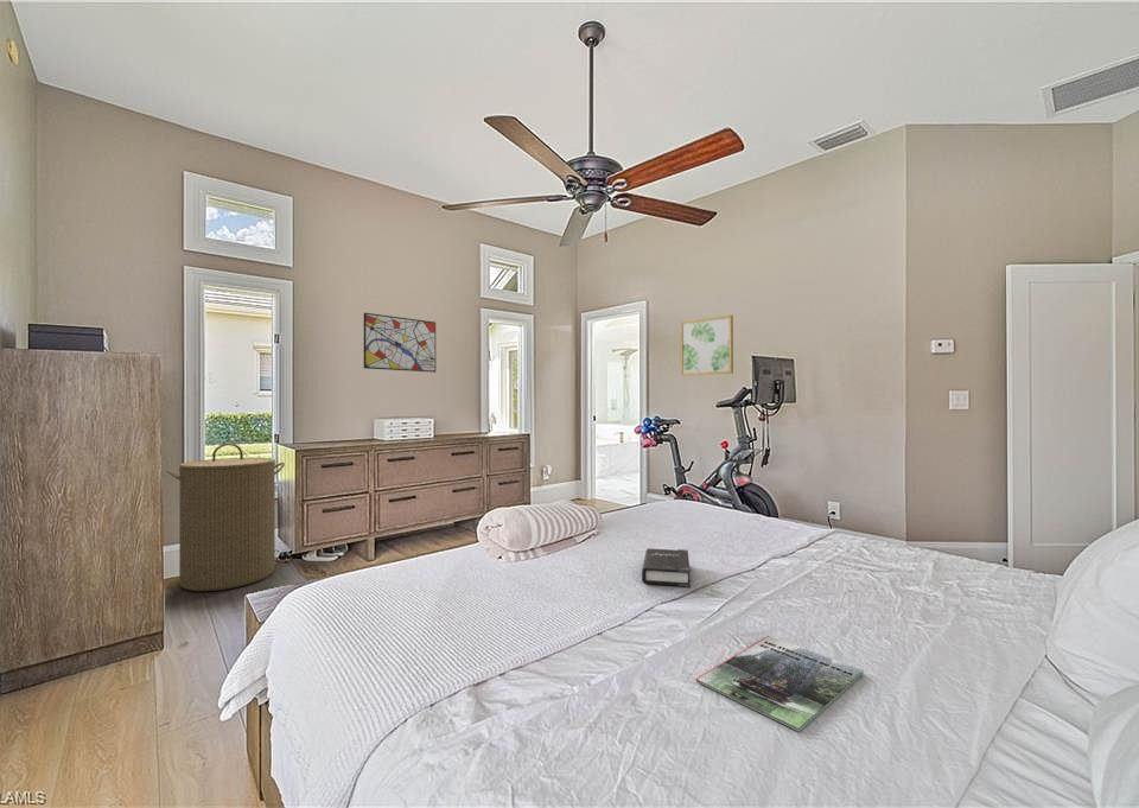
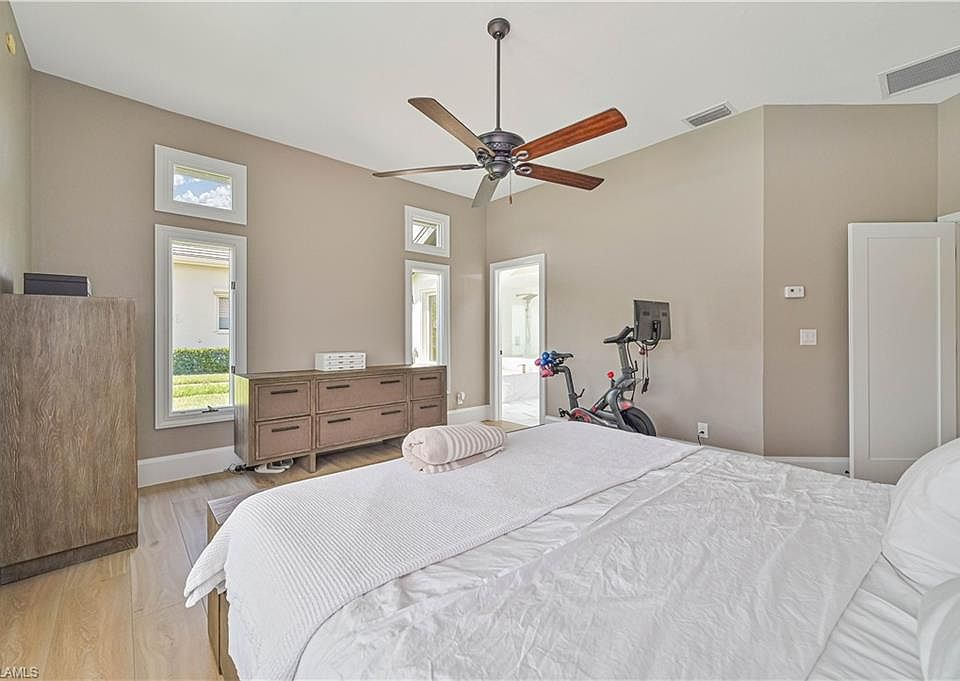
- laundry hamper (229, 509)
- wall art (401, 343)
- wall art (706, 346)
- magazine (781, 675)
- hardback book (666, 566)
